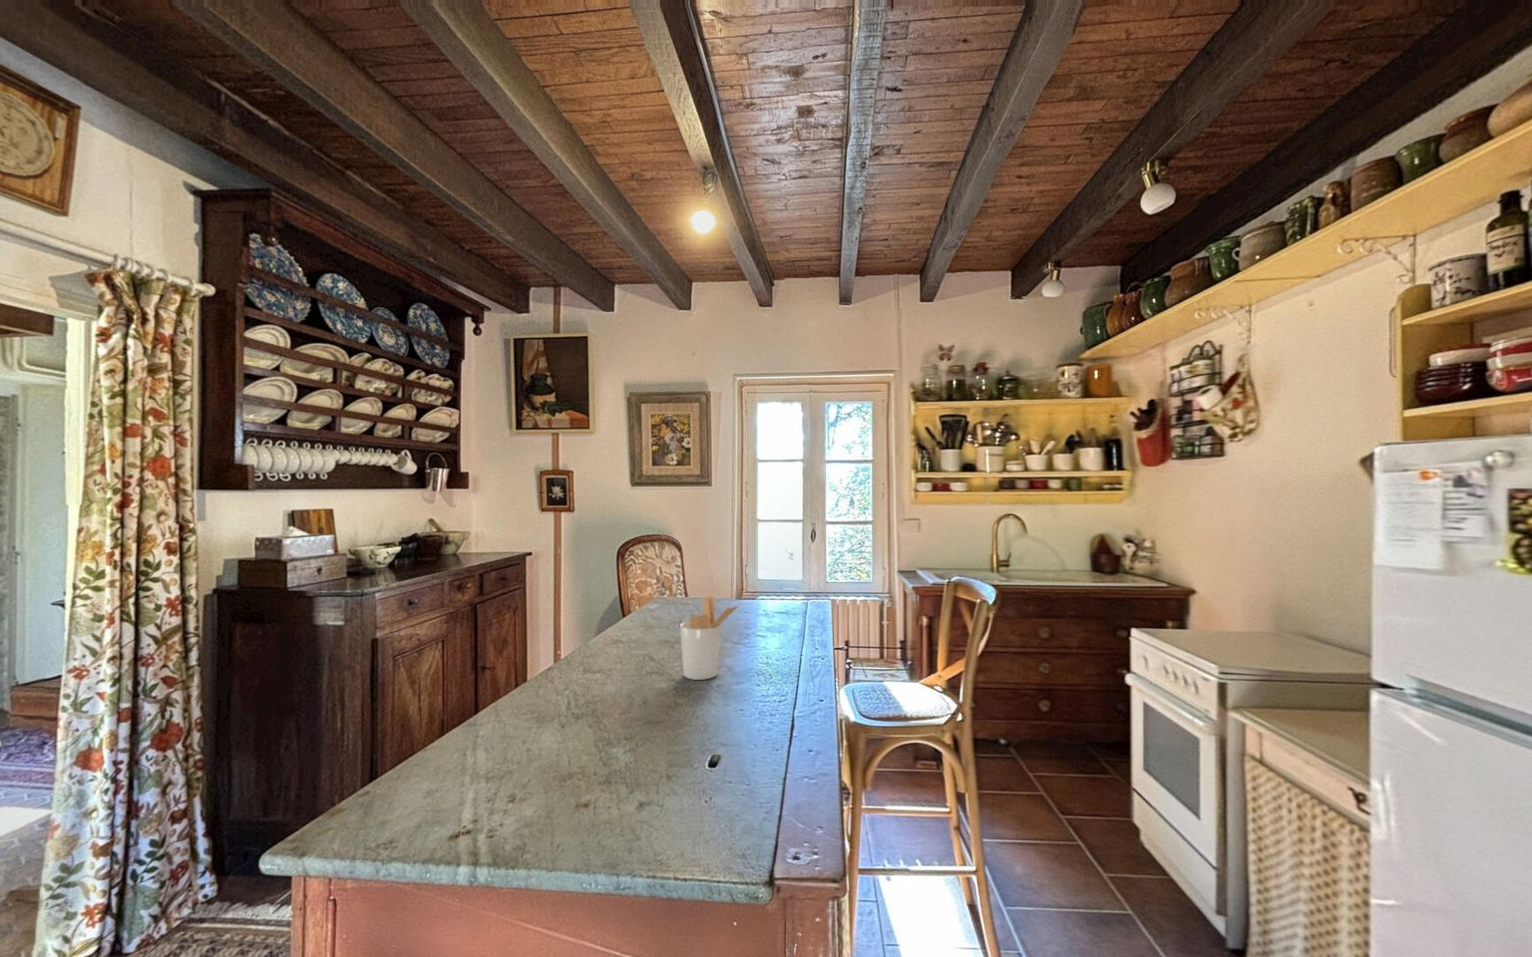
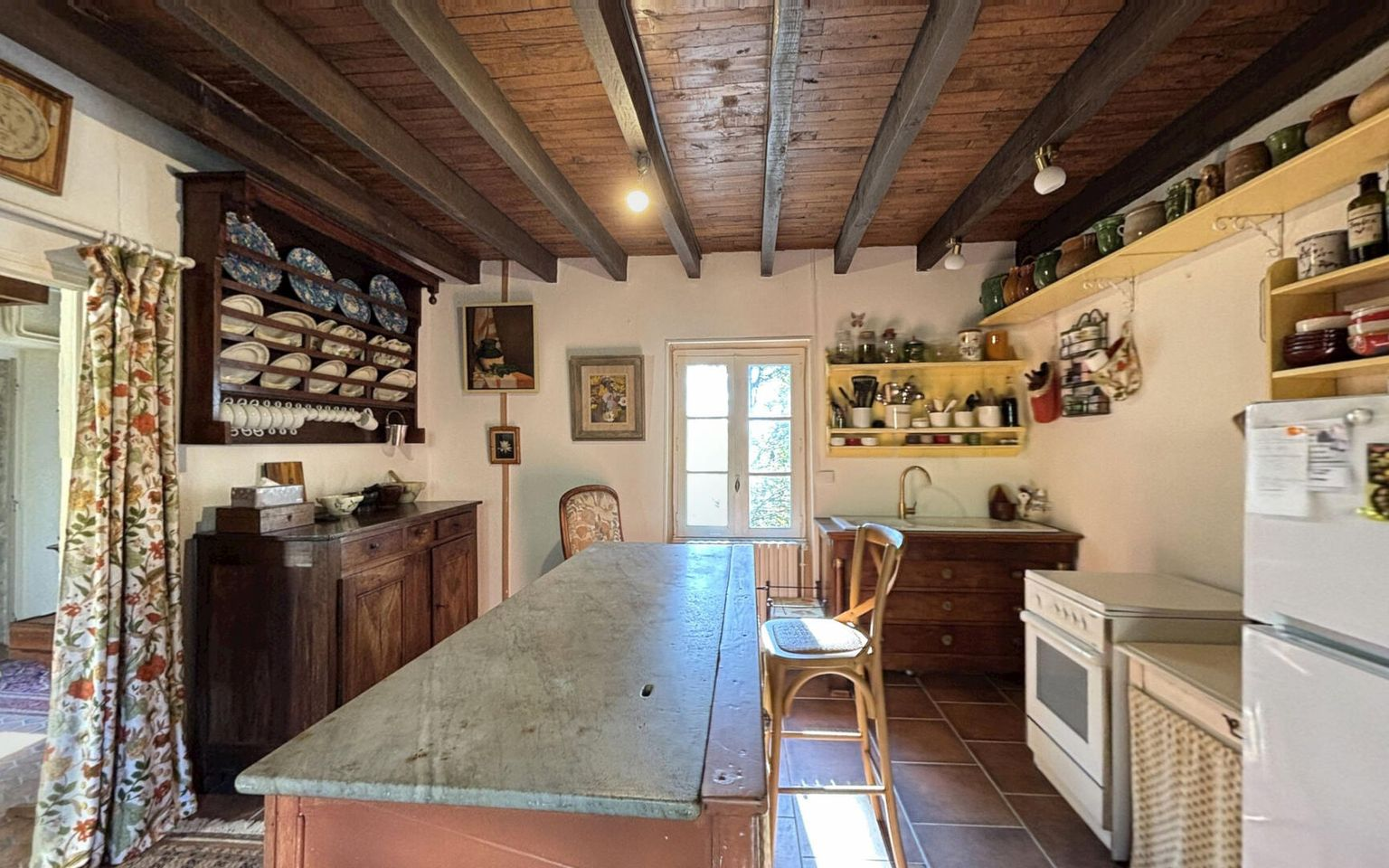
- utensil holder (710, 637)
